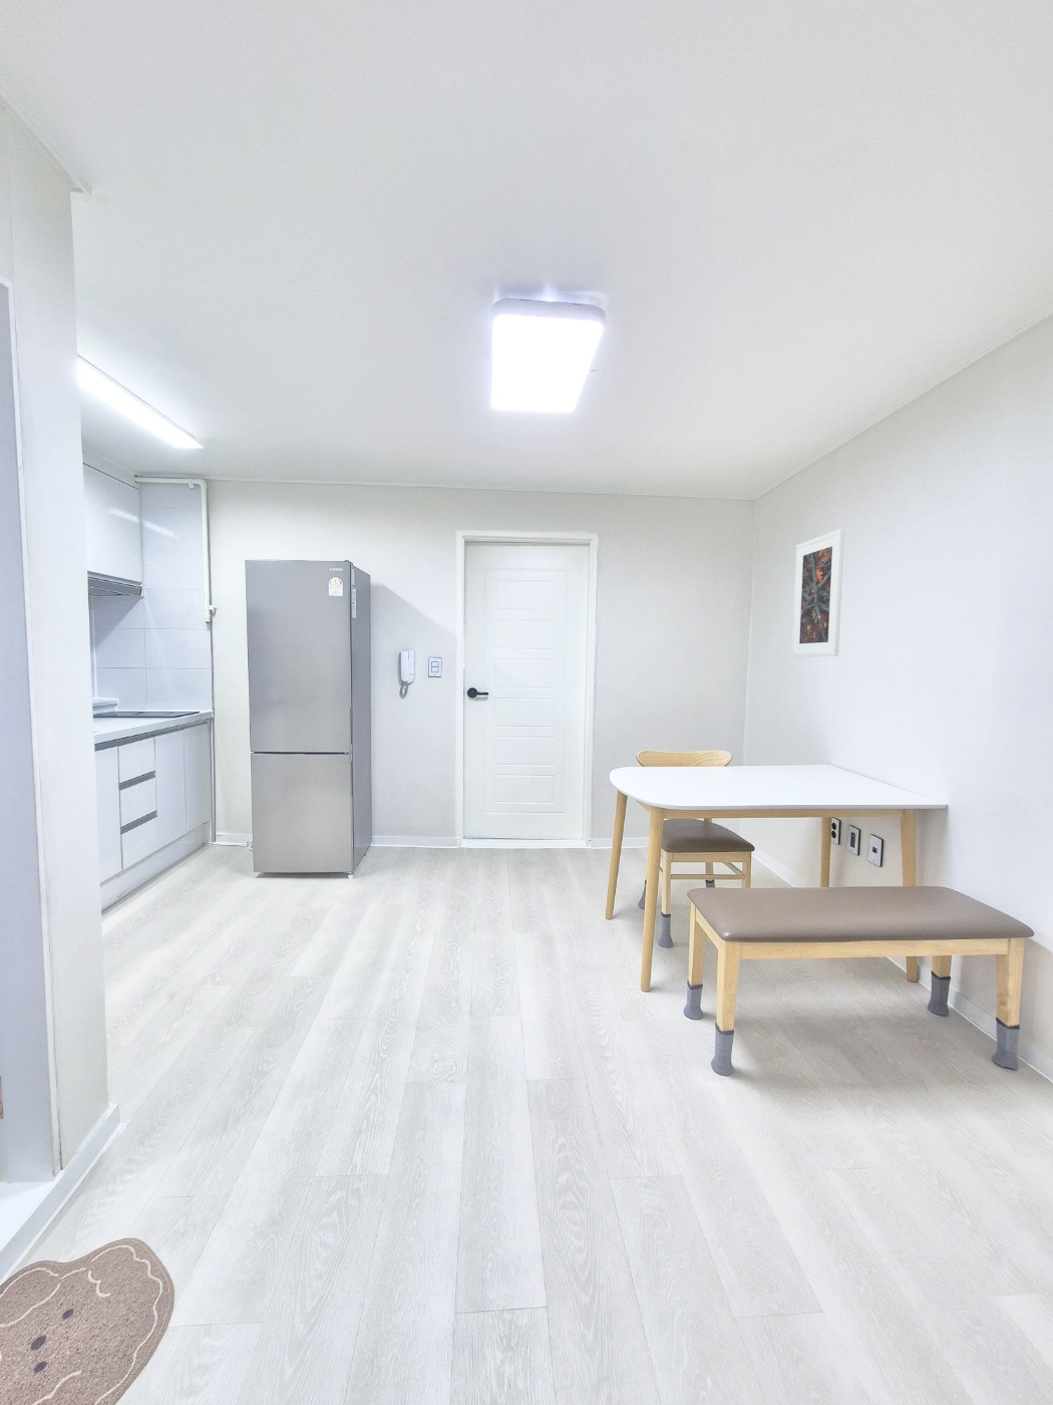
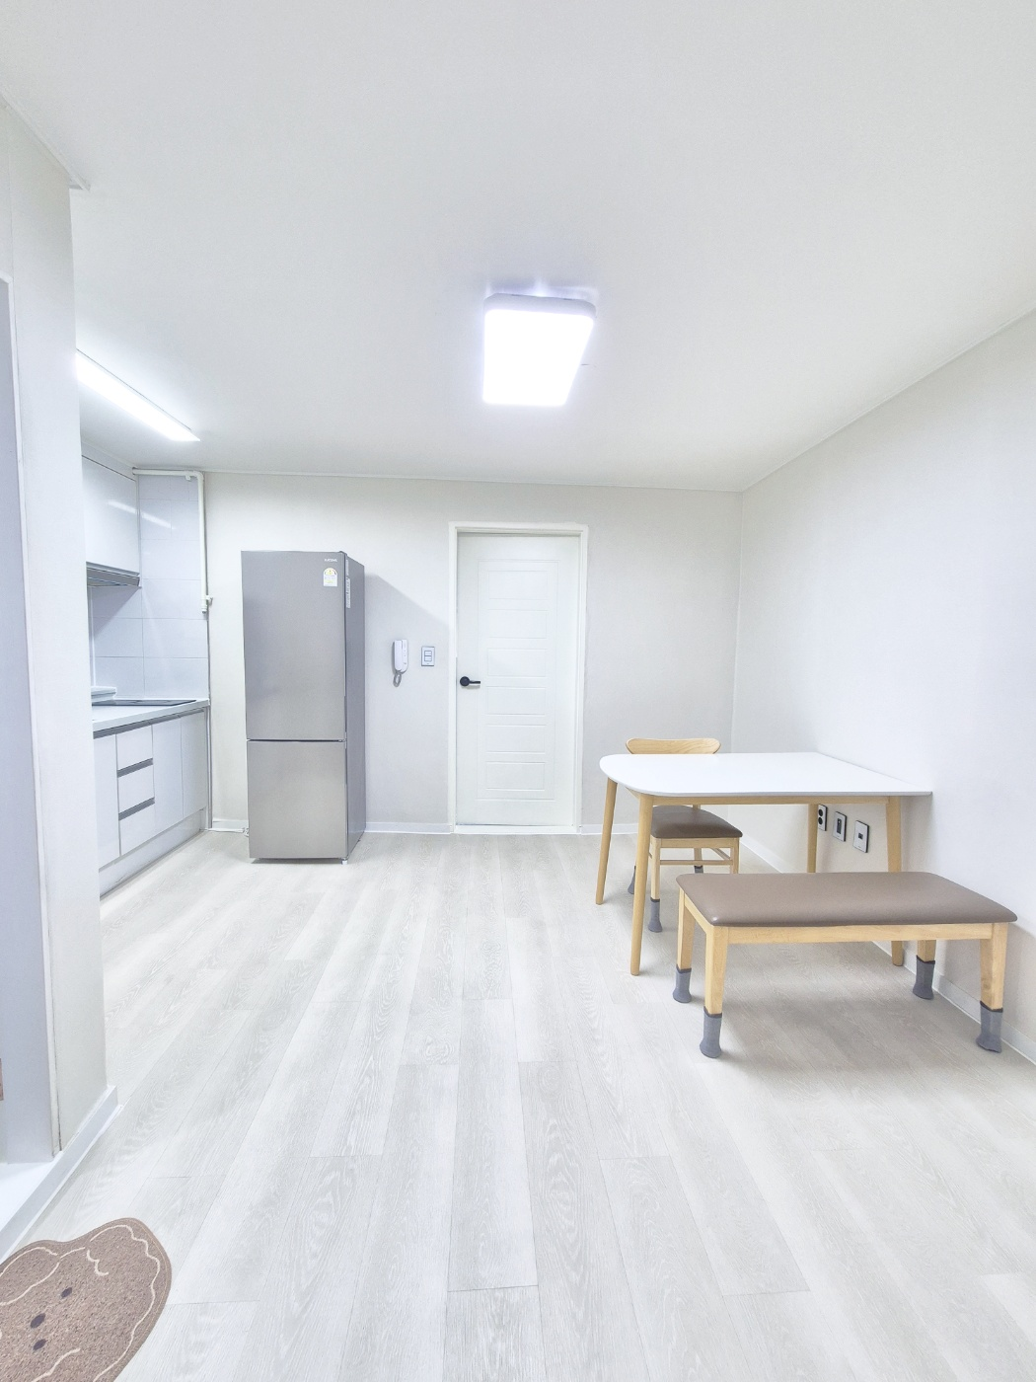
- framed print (815, 597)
